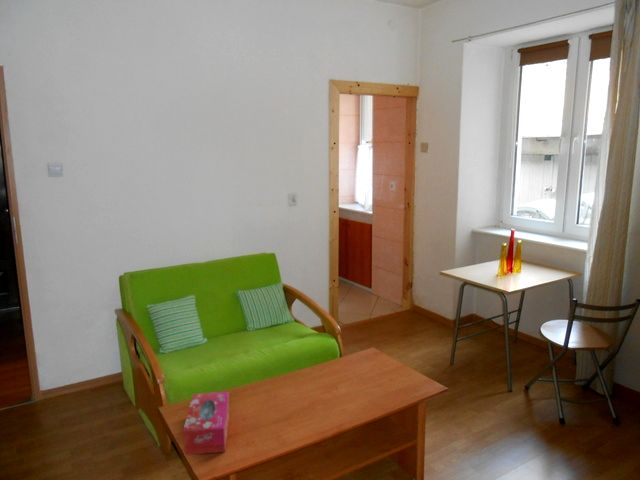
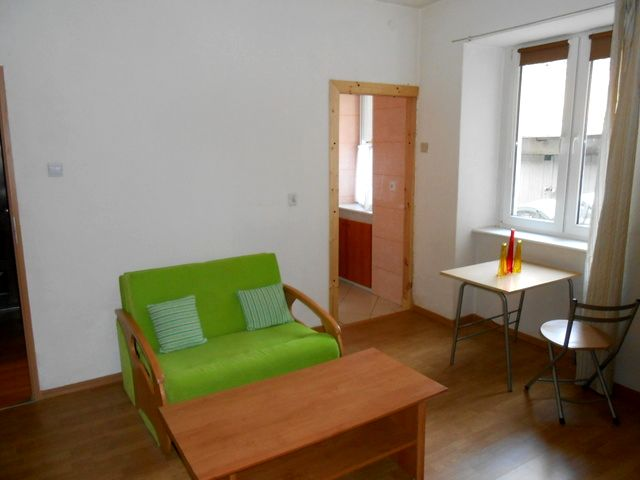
- tissue box (207, 421)
